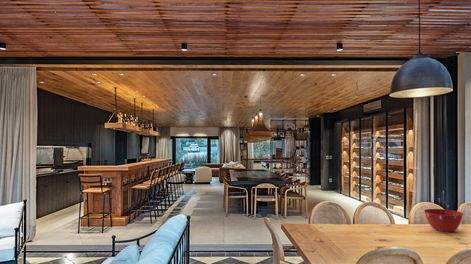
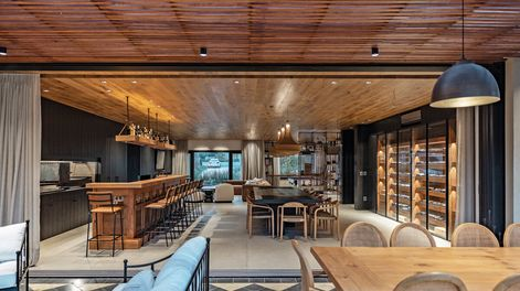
- mixing bowl (443, 220)
